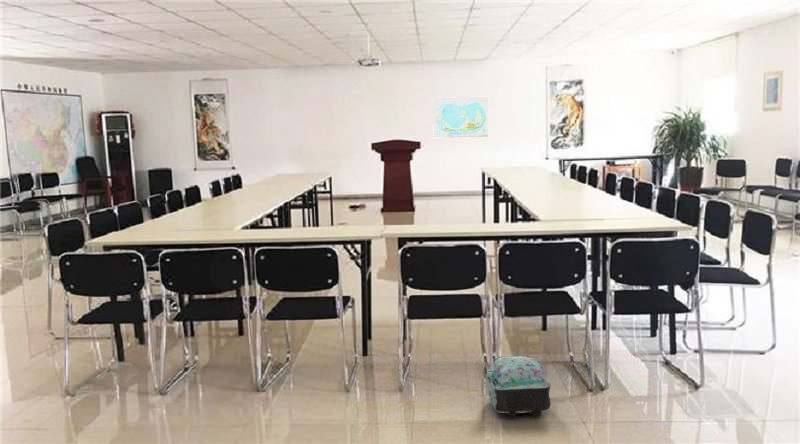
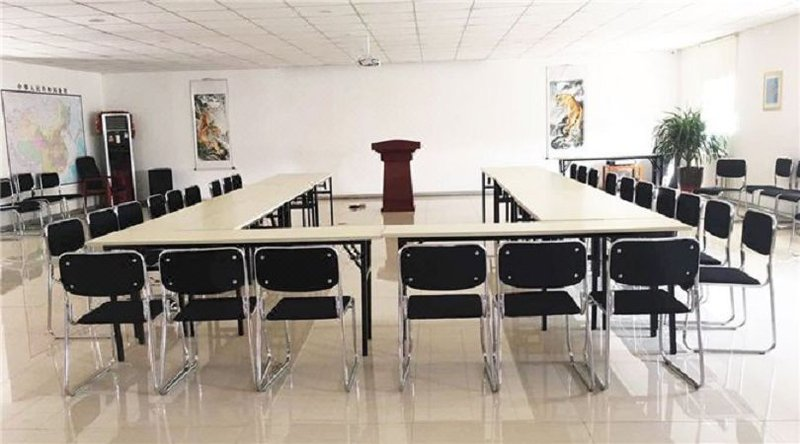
- world map (460, 117)
- backpack (516, 382)
